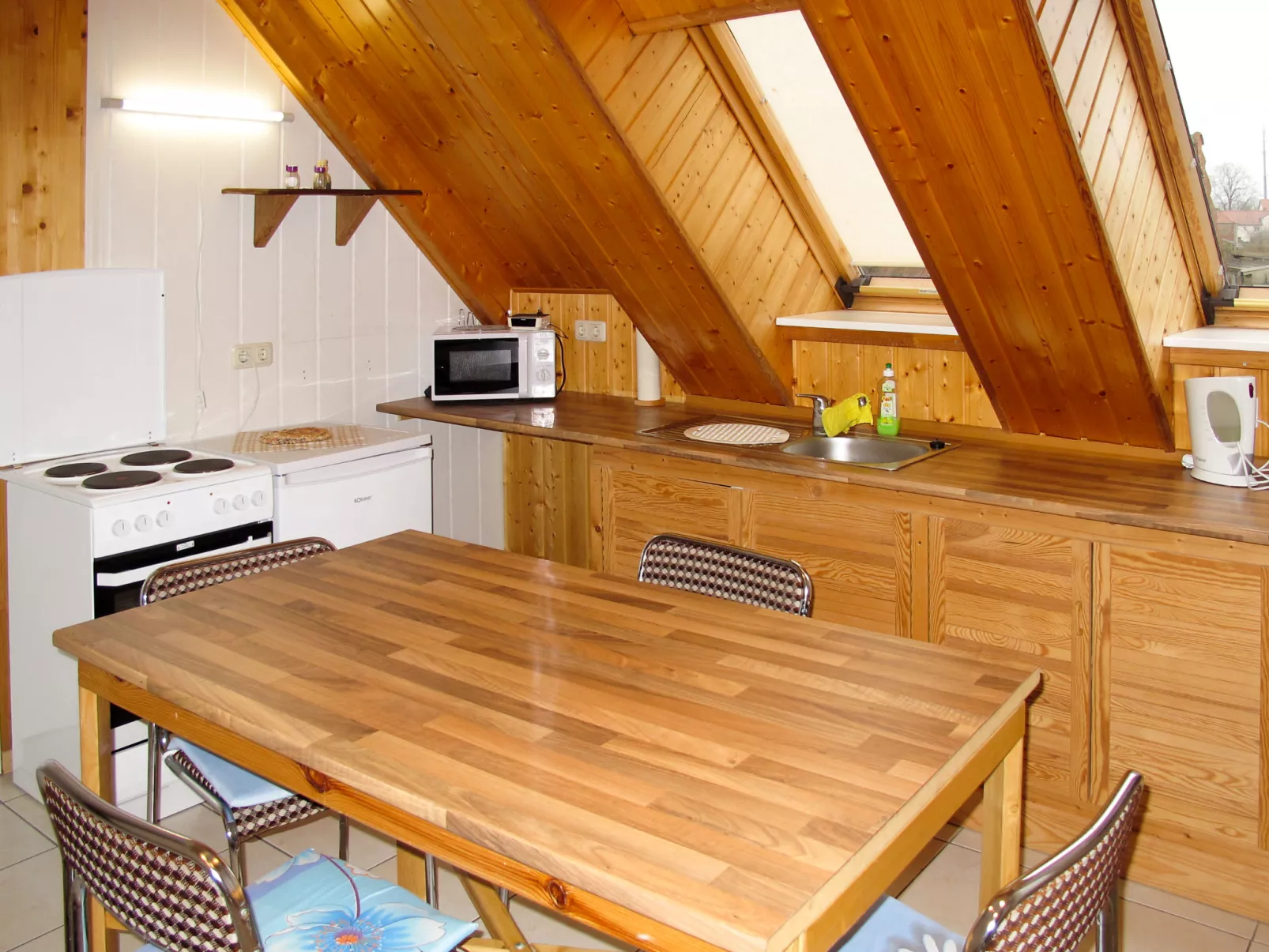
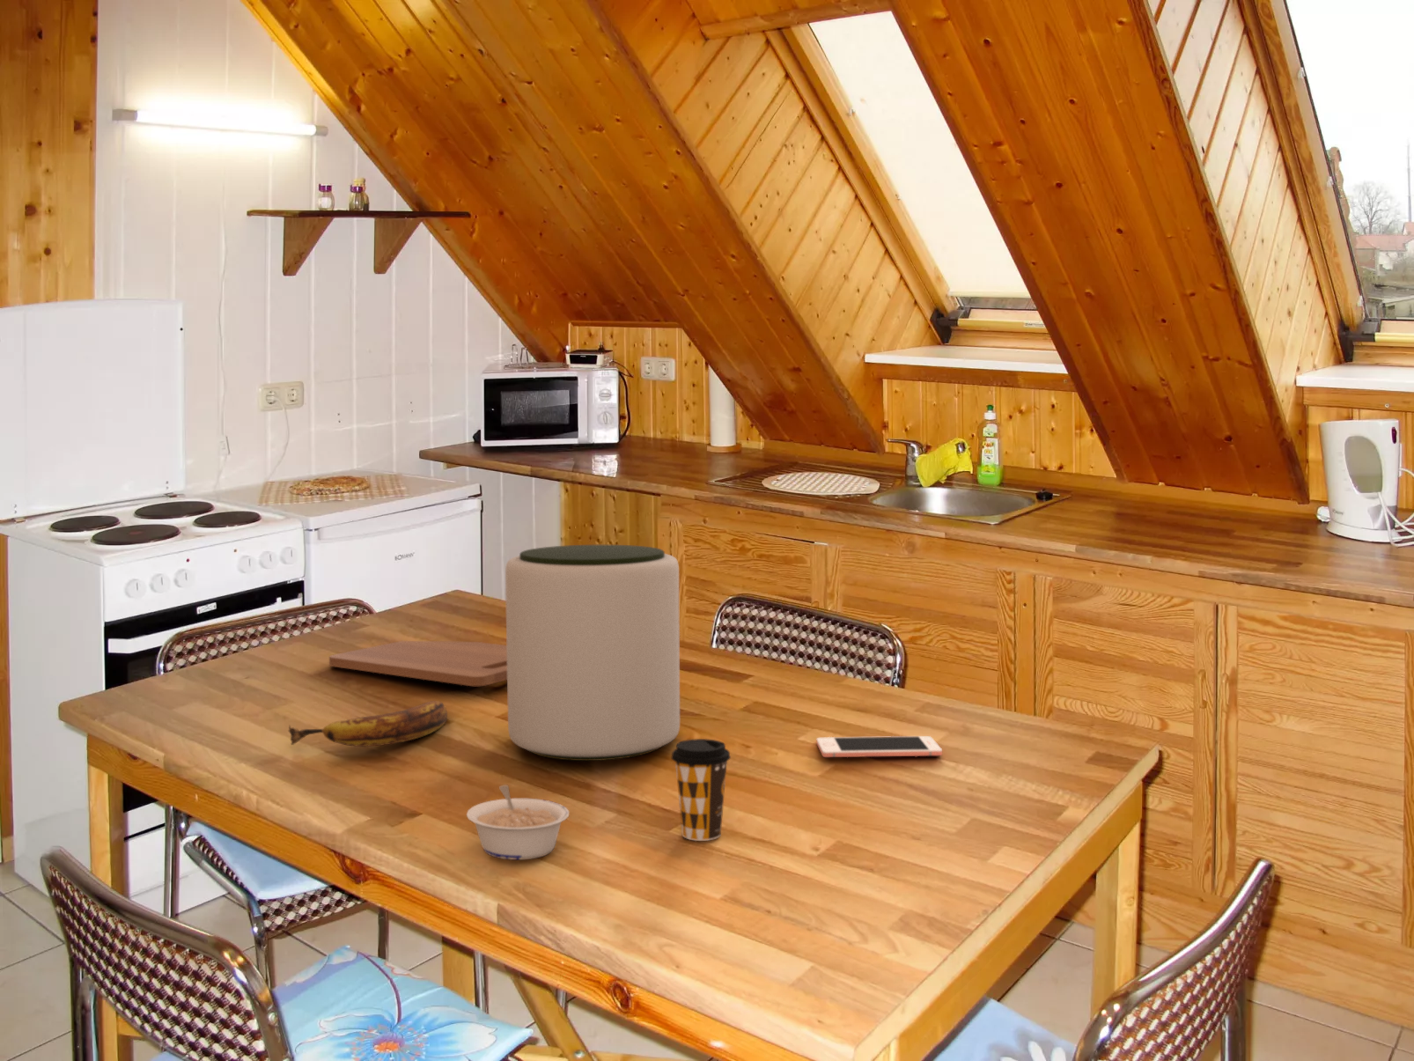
+ plant pot (594, 648)
+ coffee cup (701, 790)
+ banana (382, 722)
+ cutting board (450, 659)
+ cell phone (878, 747)
+ legume (515, 826)
